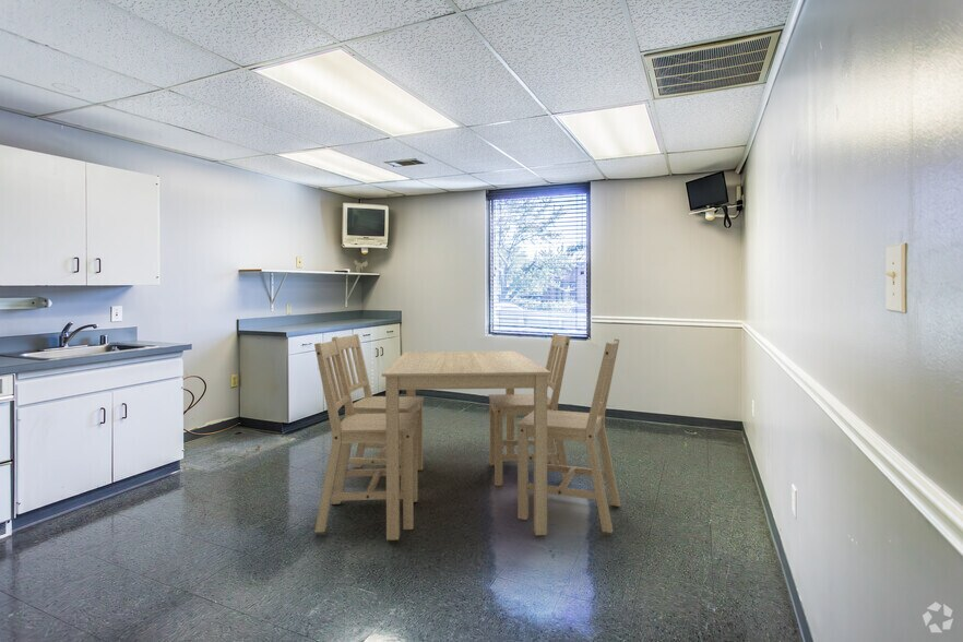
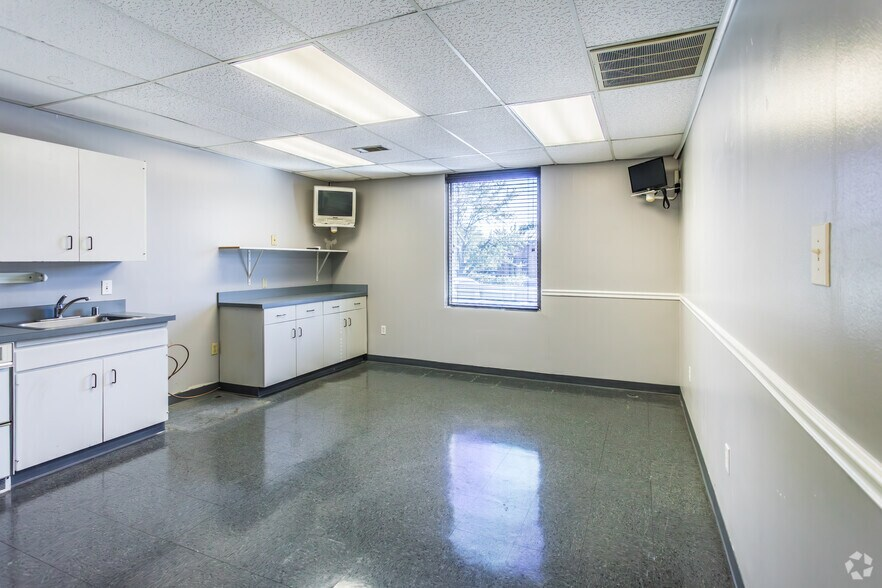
- kitchen table (490, 414)
